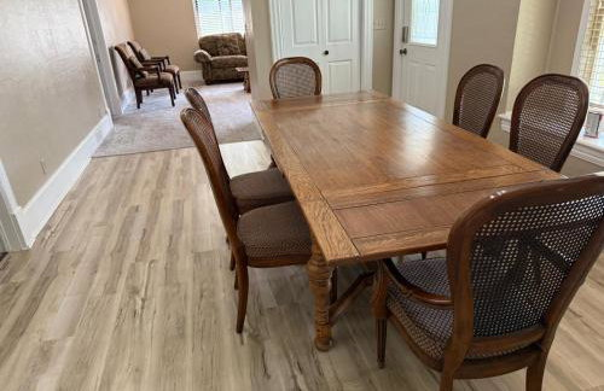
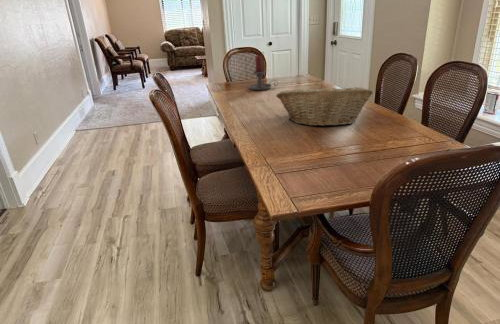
+ candle holder (262, 71)
+ fruit basket (323, 101)
